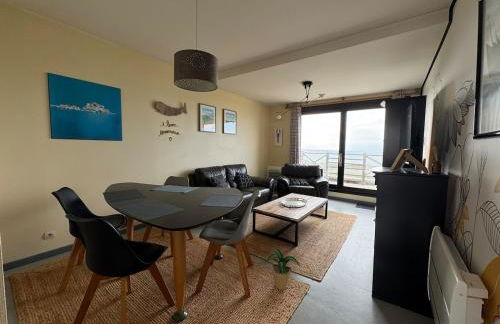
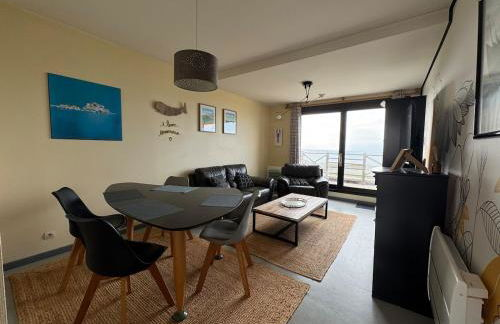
- potted plant (280, 269)
